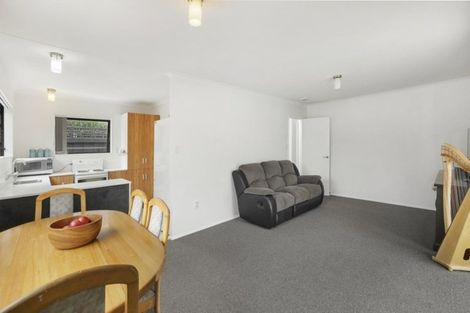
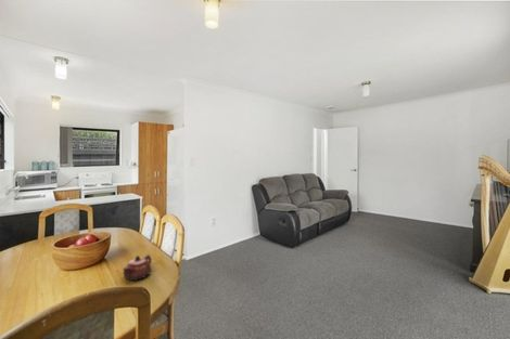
+ teapot (138, 265)
